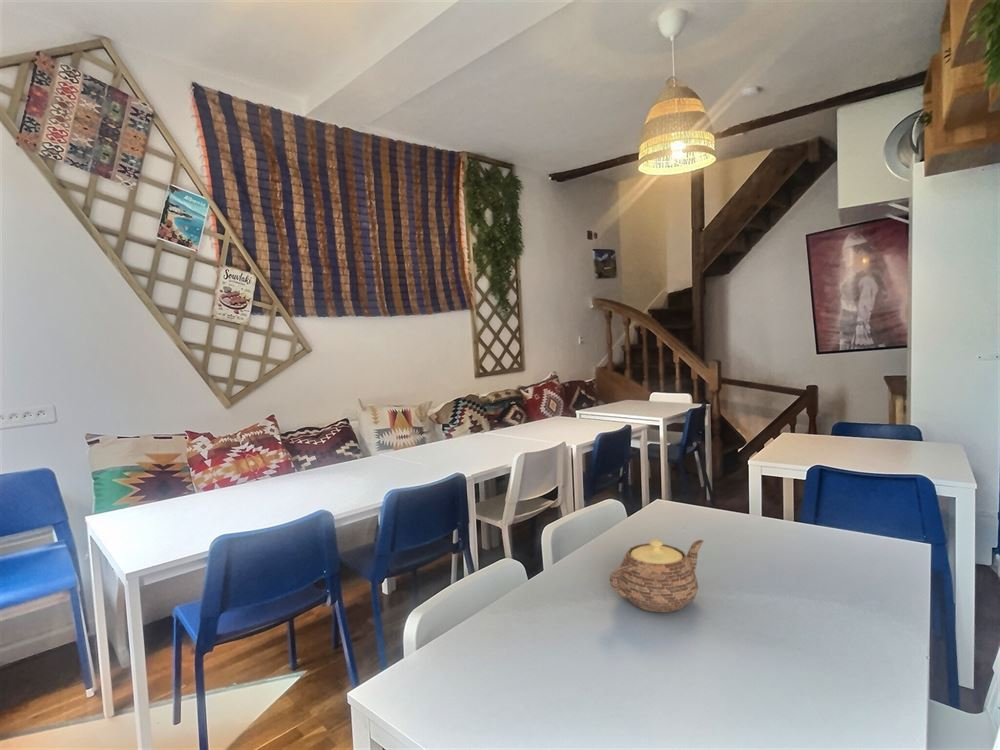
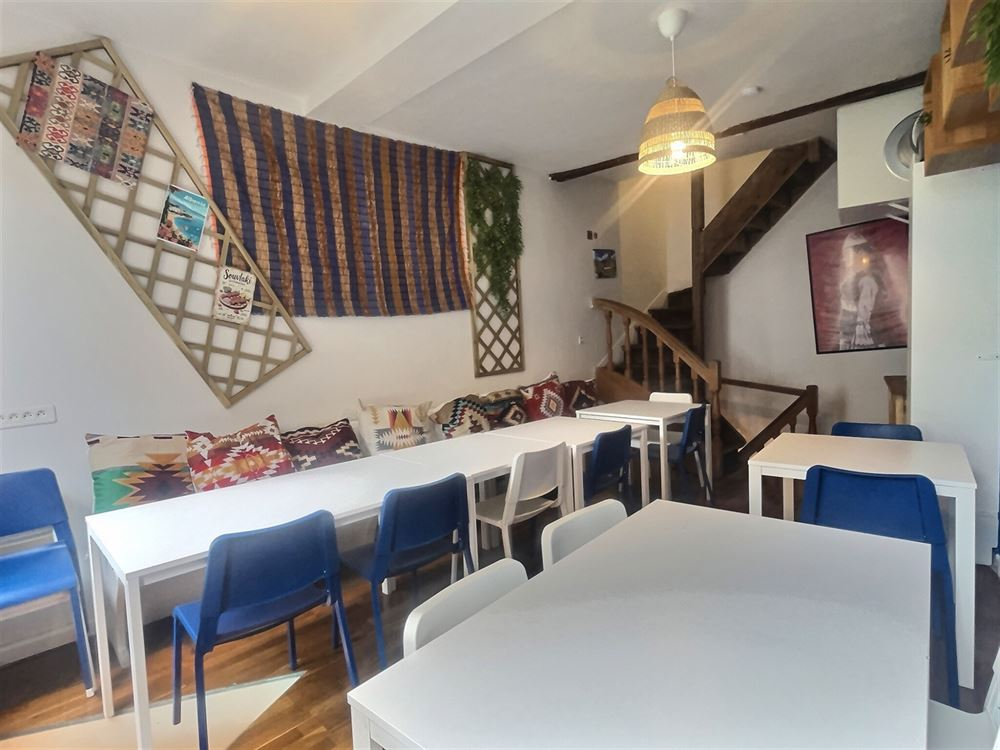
- teapot (659, 569)
